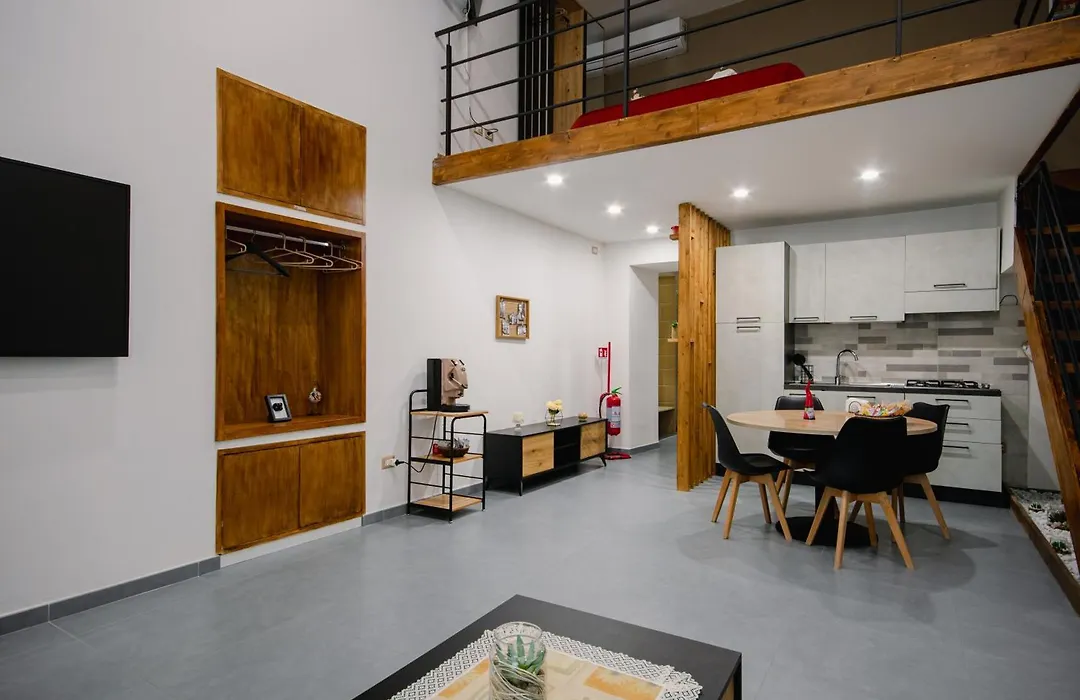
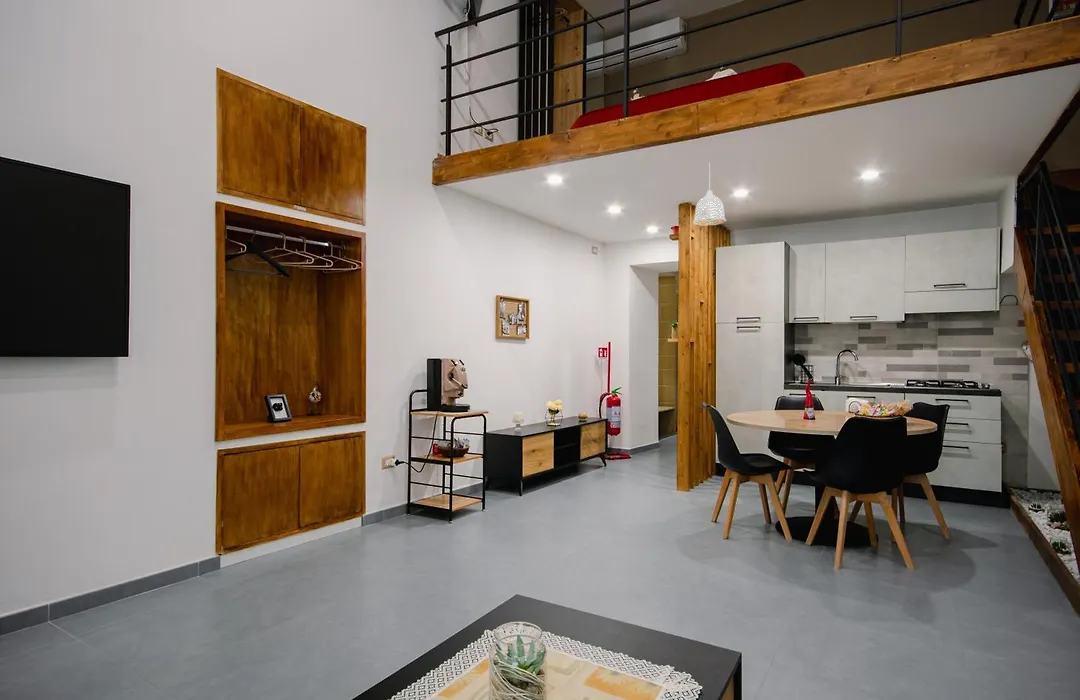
+ pendant lamp (709, 192)
